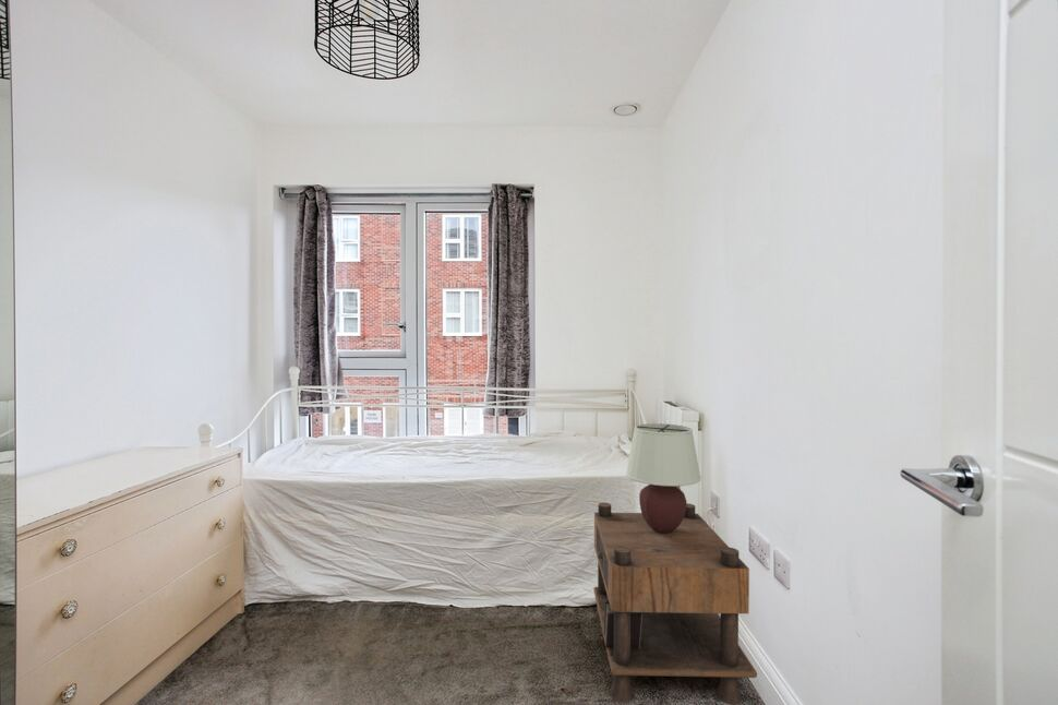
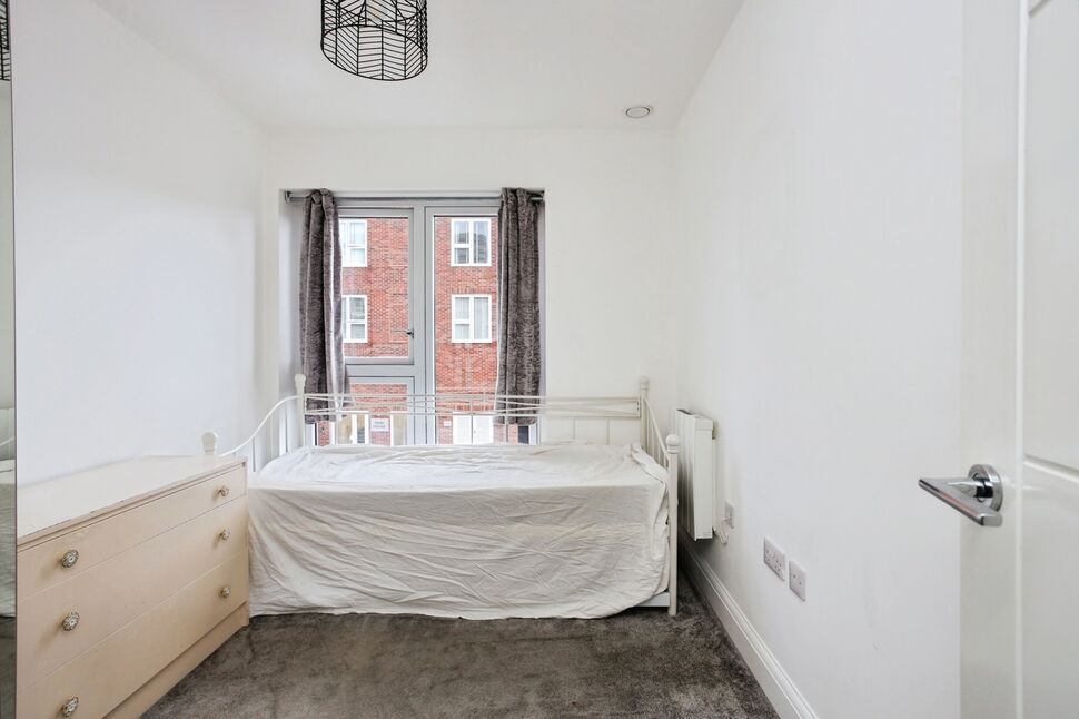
- nightstand (661, 588)
- table lamp (662, 478)
